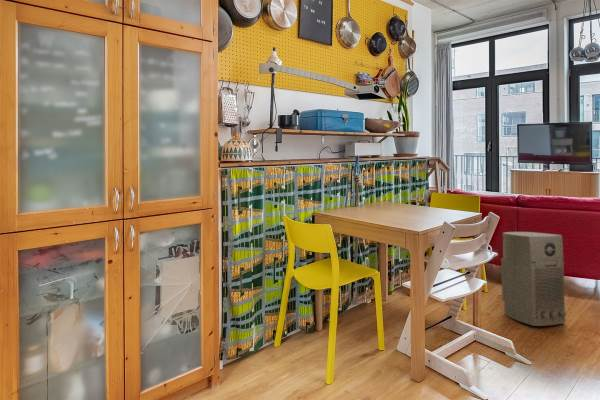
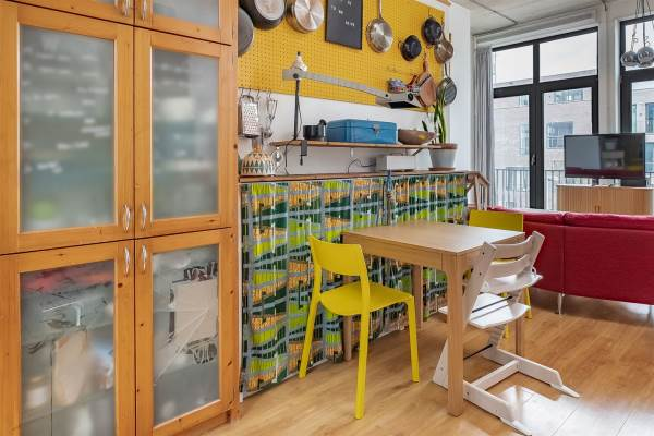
- air purifier (530, 275)
